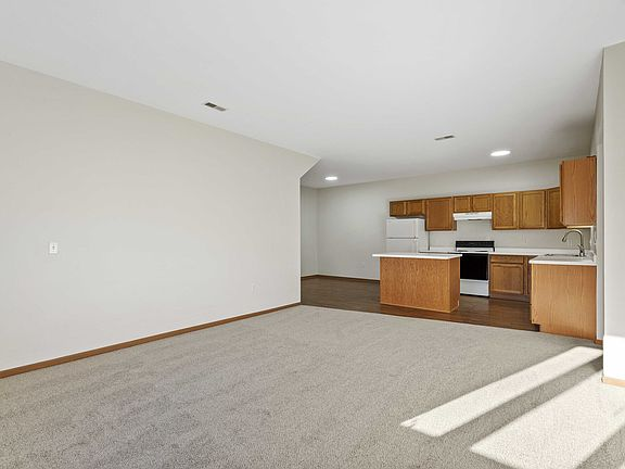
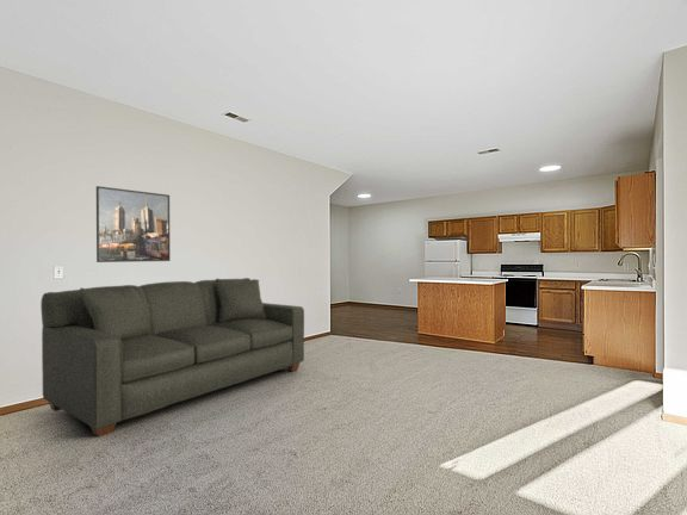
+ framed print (135, 225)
+ sofa (193, 334)
